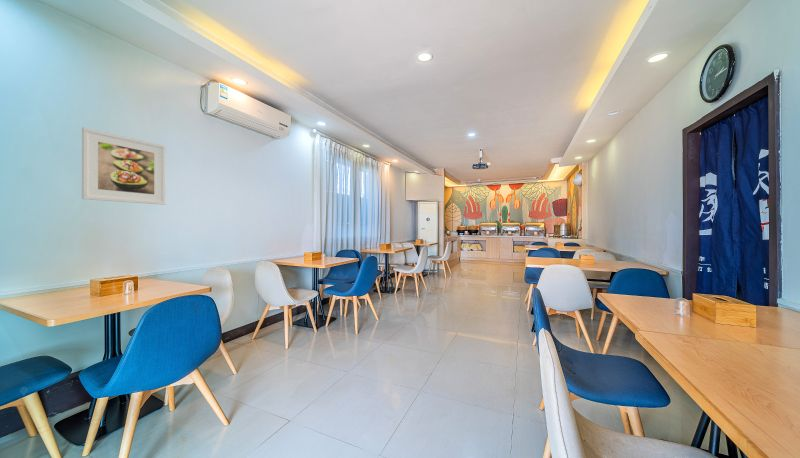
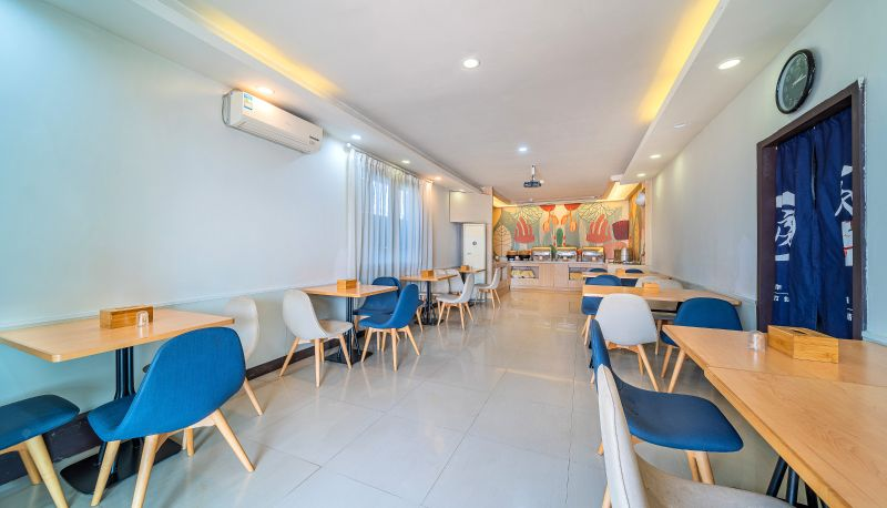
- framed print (127, 169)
